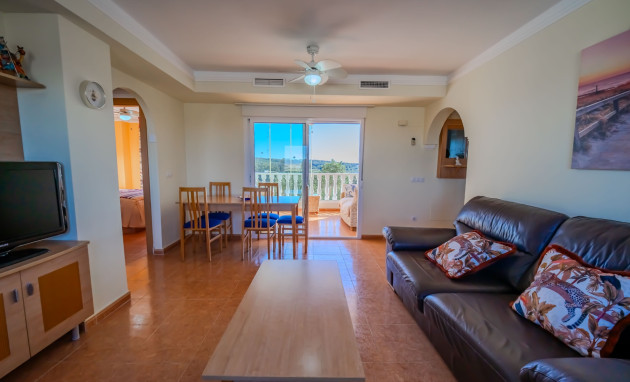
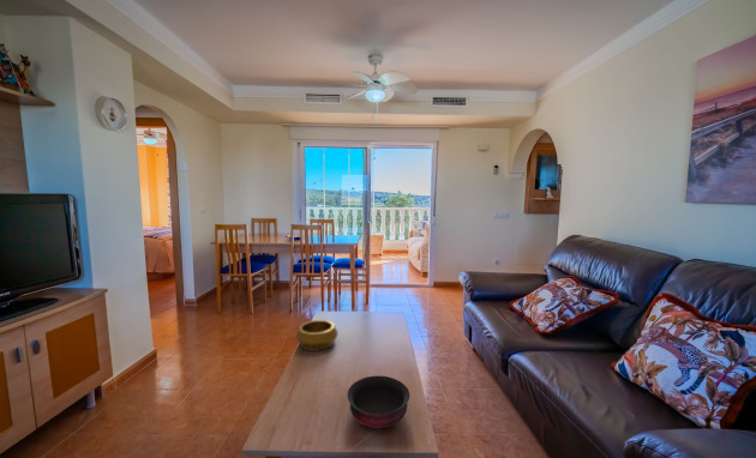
+ bowl (378, 404)
+ decorative bowl (317, 335)
